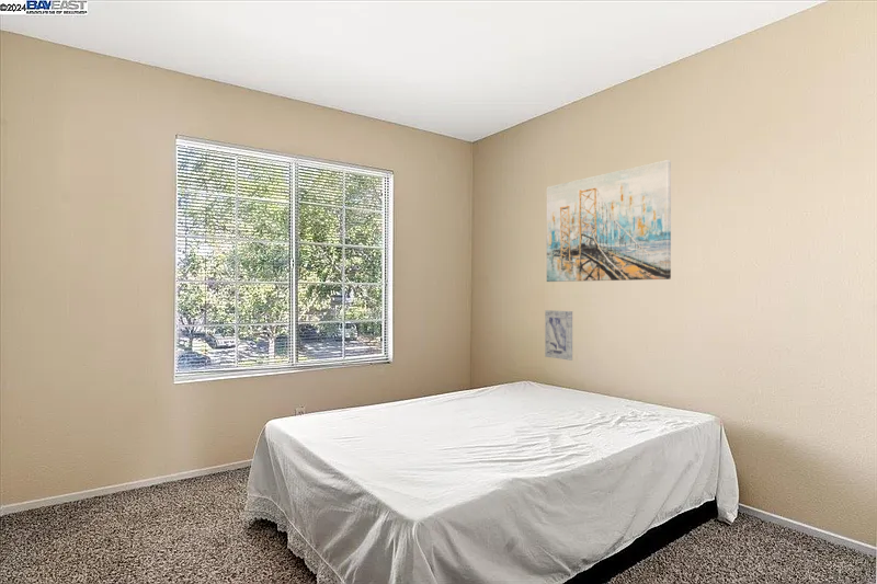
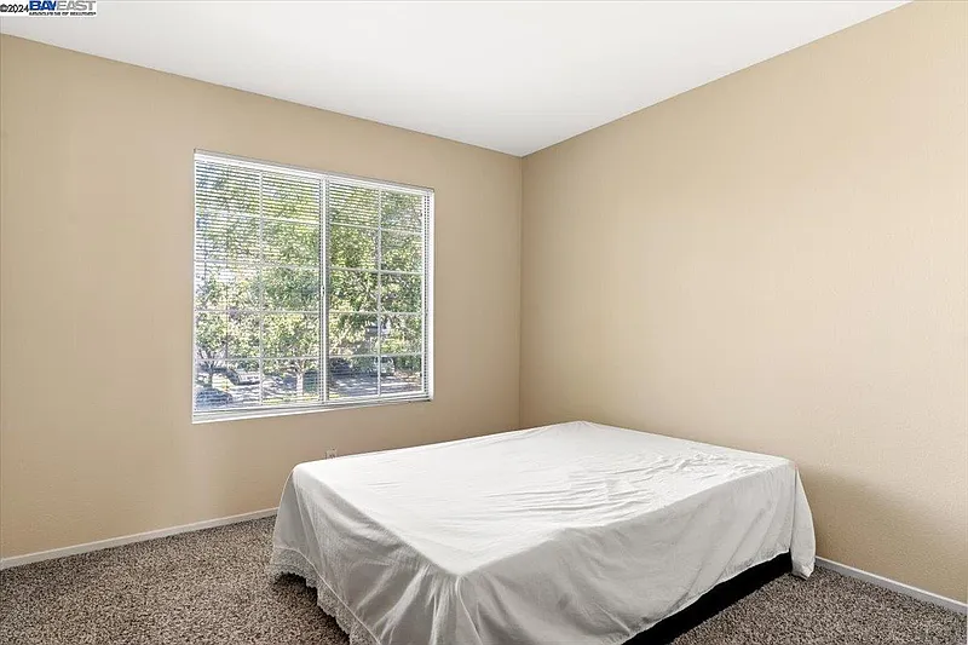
- wall art (601, 228)
- wall art (558, 334)
